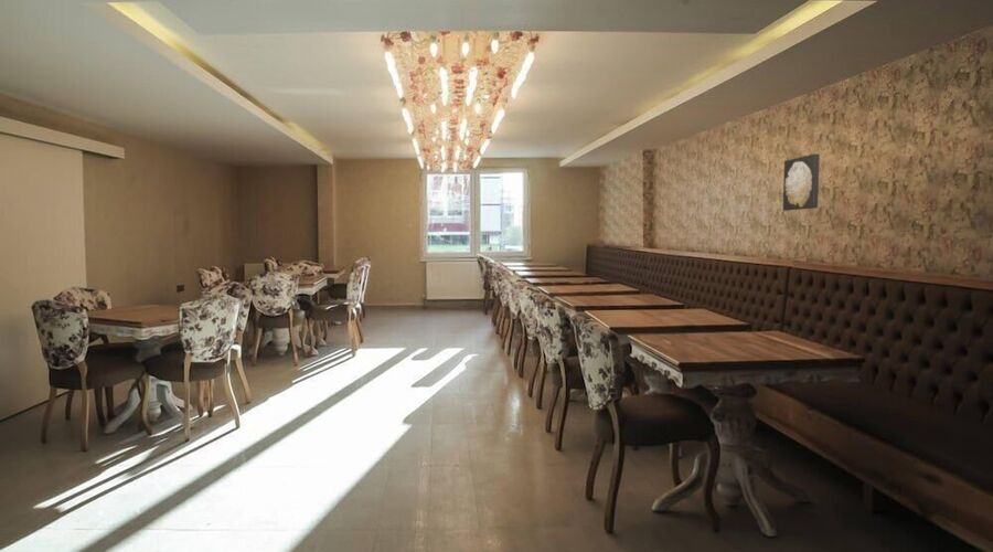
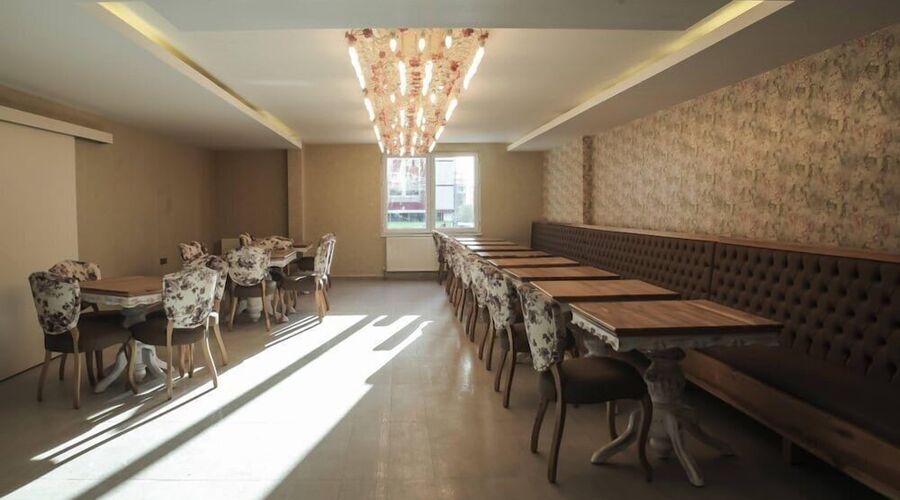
- wall art (800, 183)
